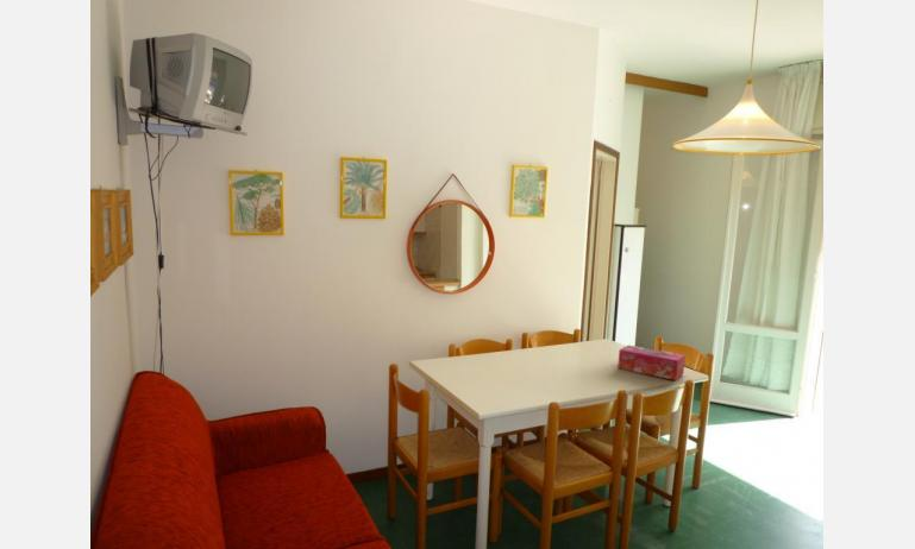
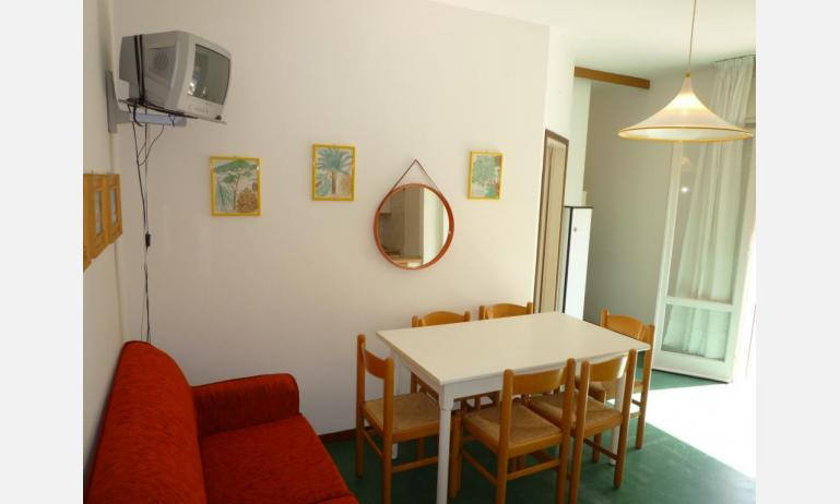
- tissue box (651, 361)
